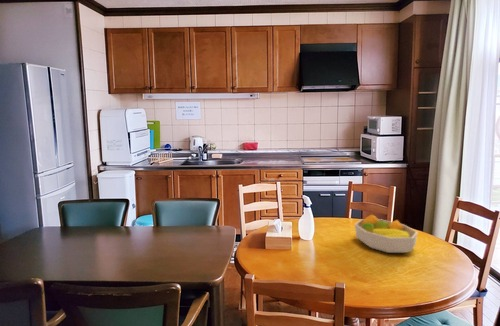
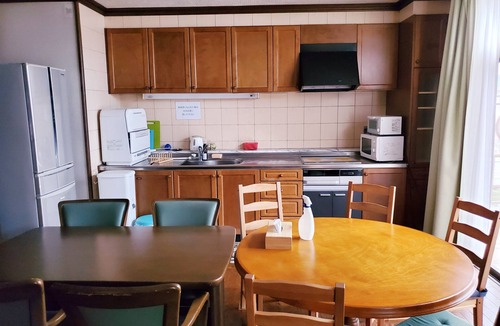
- fruit bowl (384, 232)
